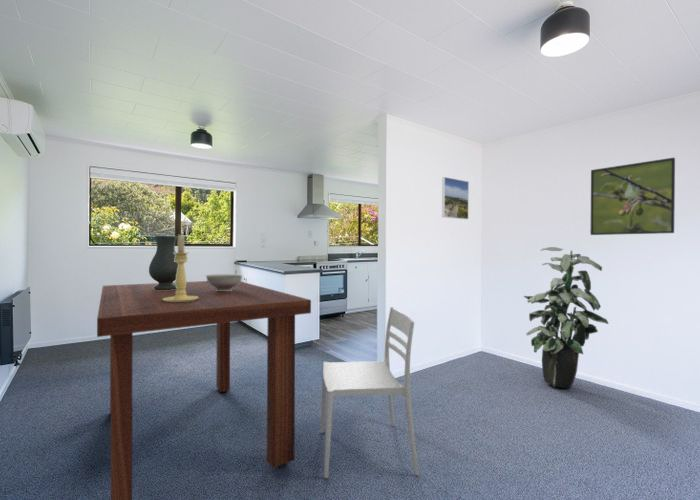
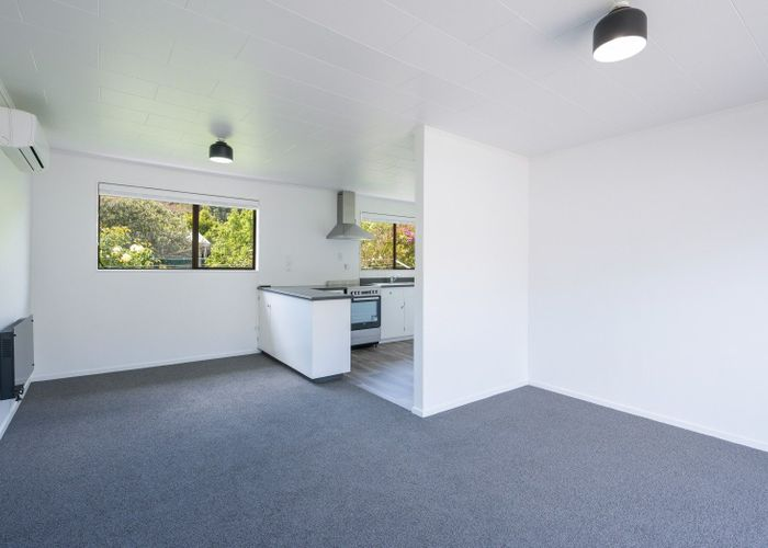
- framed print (629, 199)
- indoor plant (560, 315)
- candle holder (180, 266)
- decorative bowl (224, 282)
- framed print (455, 198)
- vase (165, 262)
- chair (365, 382)
- dining table (217, 363)
